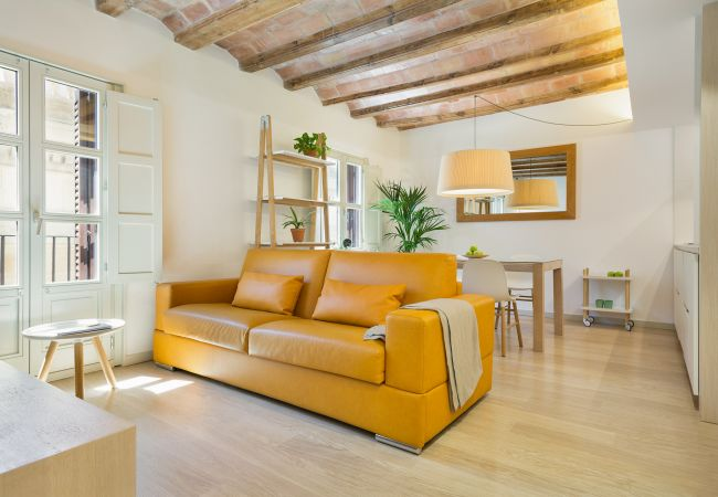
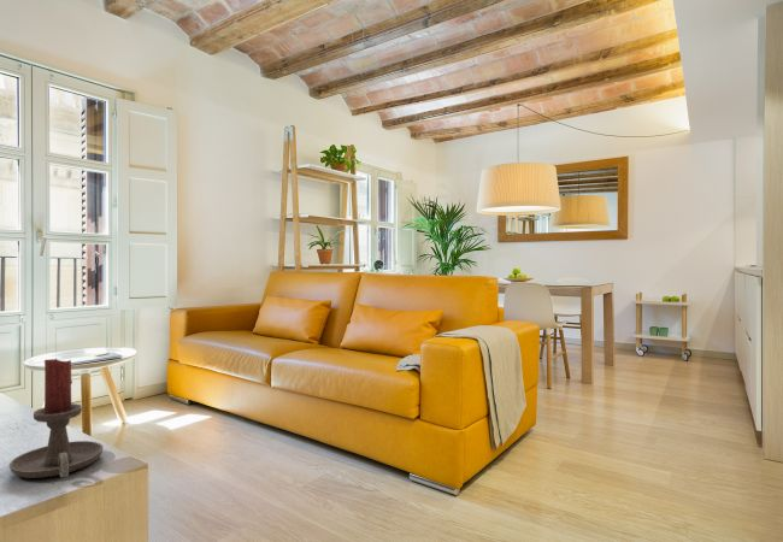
+ candle holder (59, 413)
